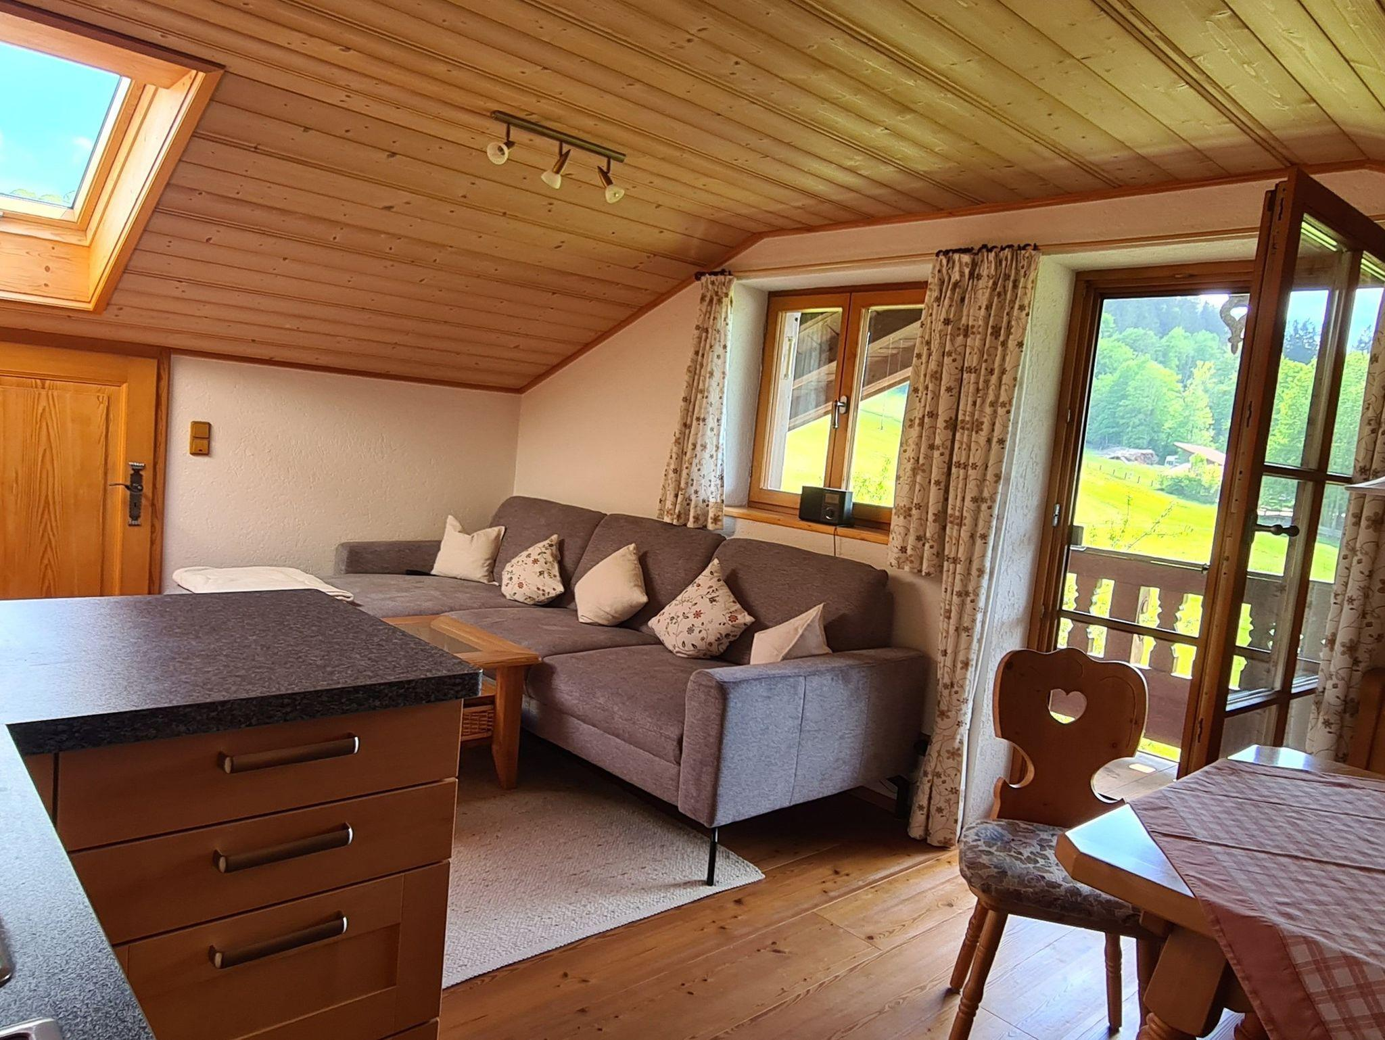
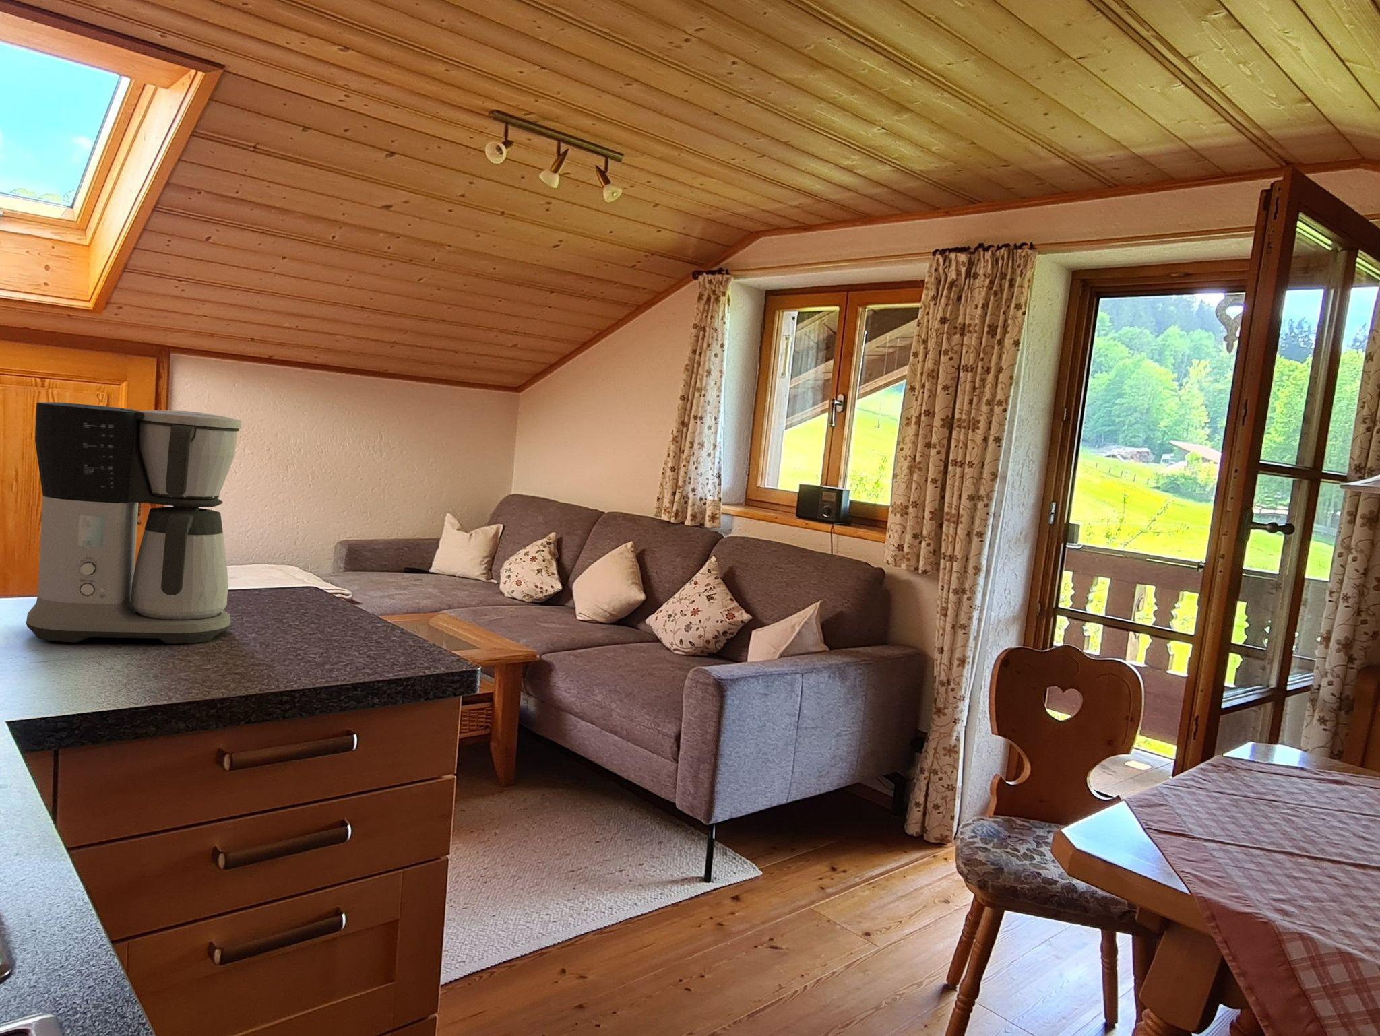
+ coffee maker (135, 522)
